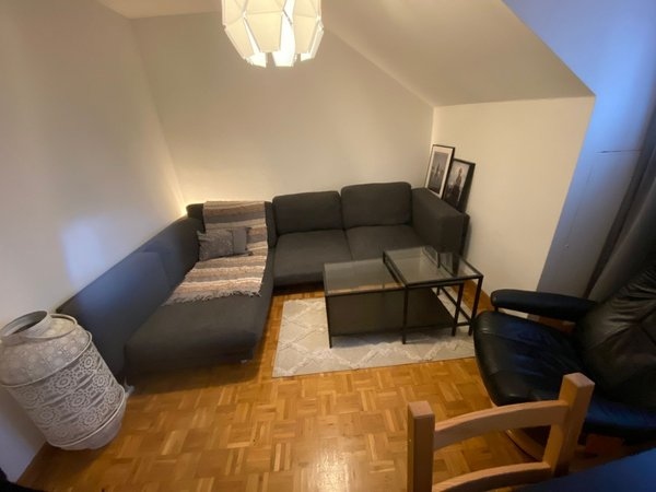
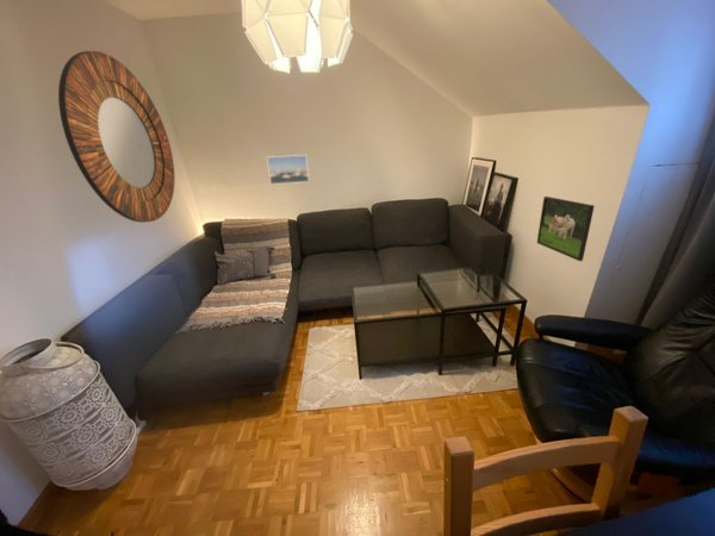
+ home mirror (130, 144)
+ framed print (561, 226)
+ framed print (288, 169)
